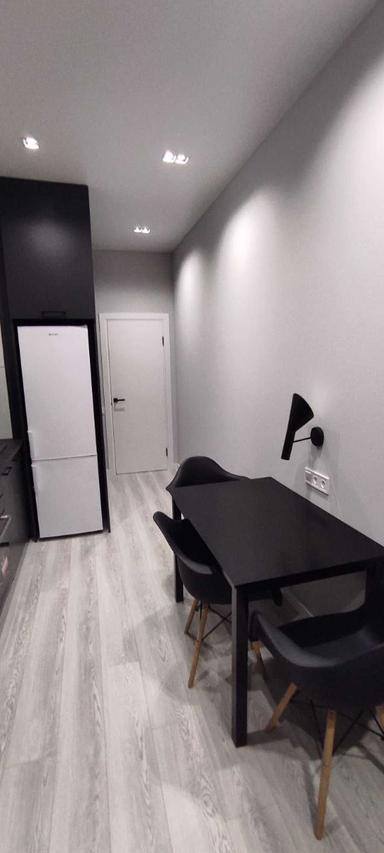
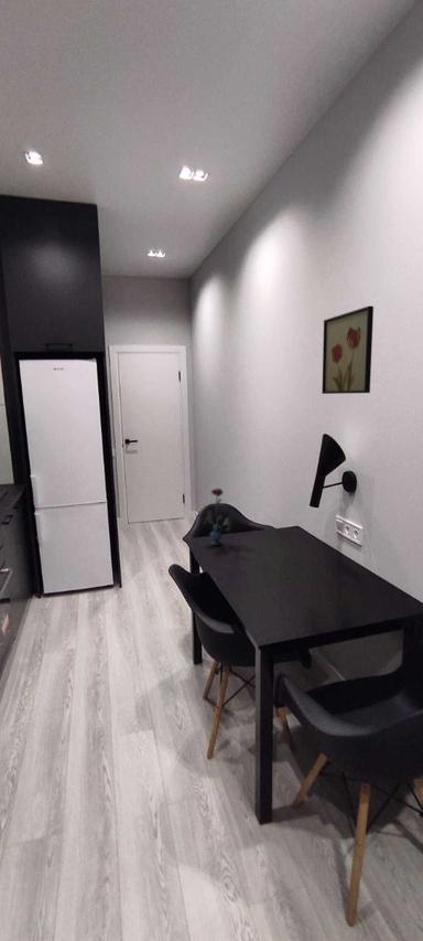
+ vase (220, 516)
+ wall art (346, 354)
